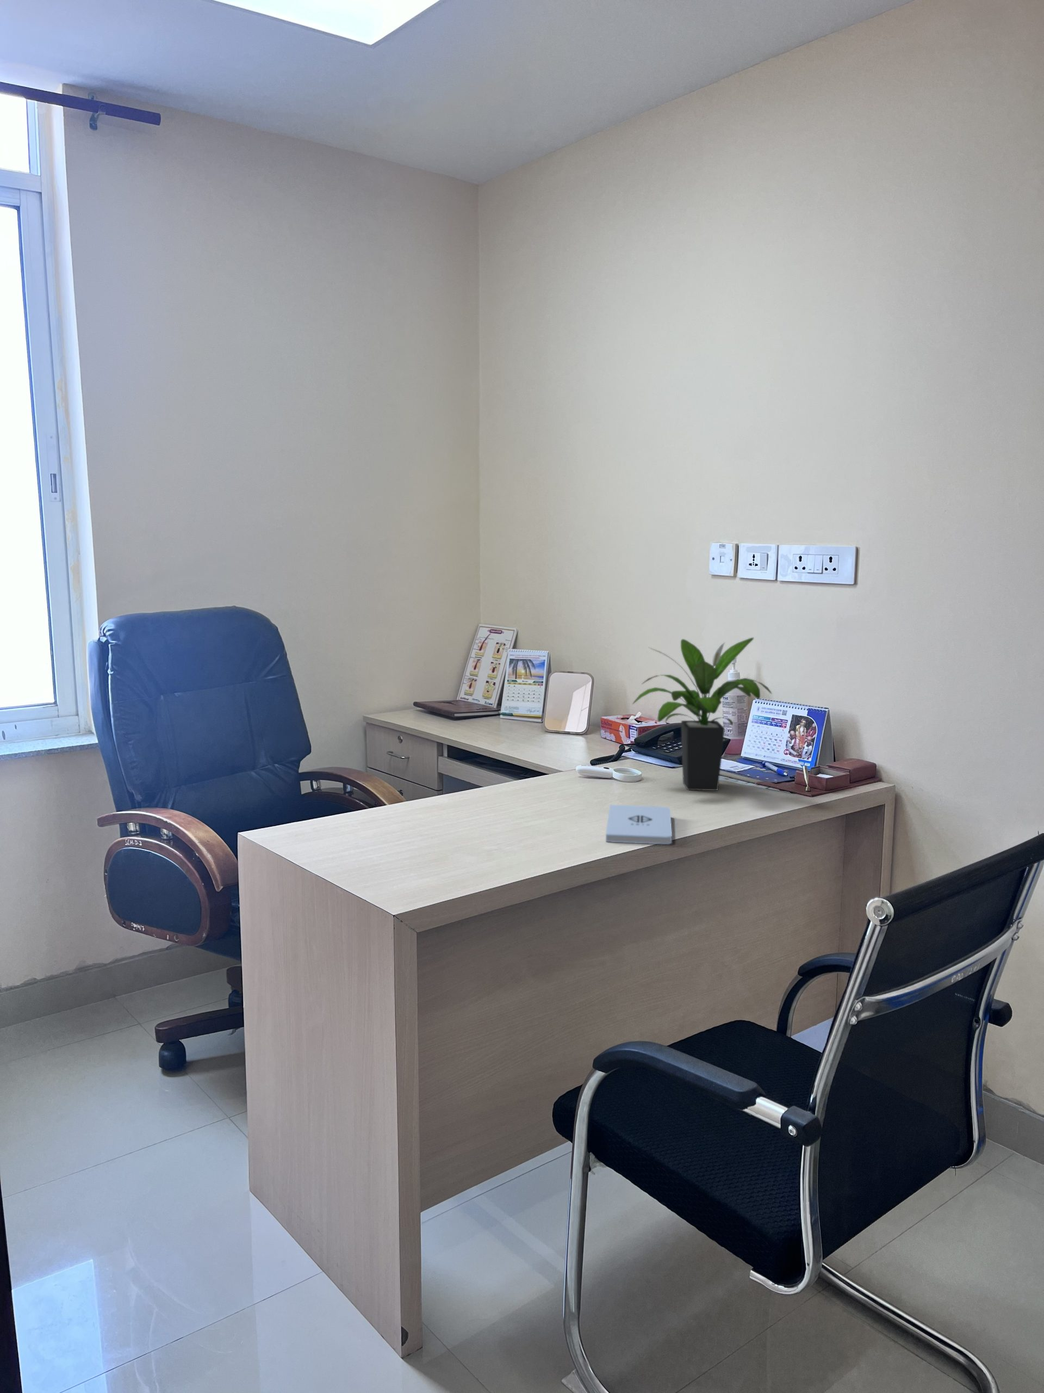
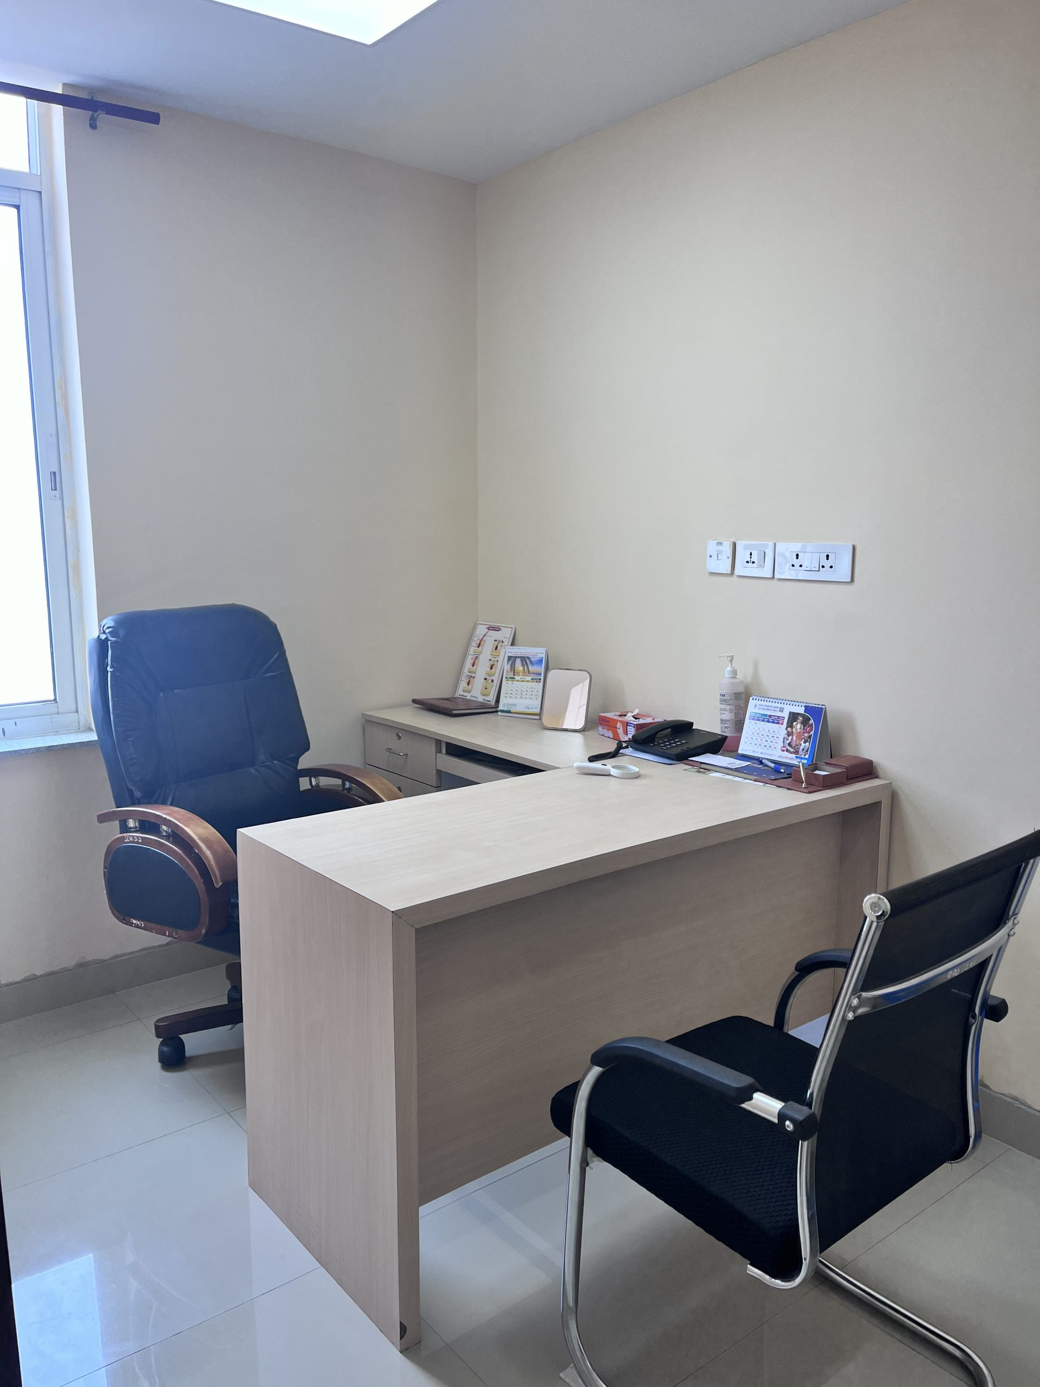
- notepad (639, 824)
- potted plant (703, 714)
